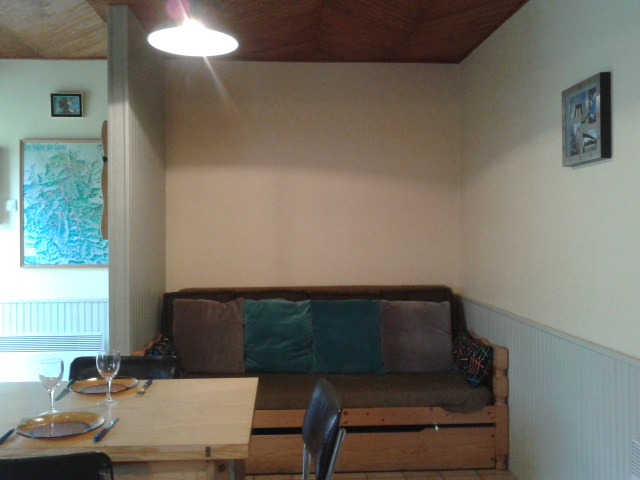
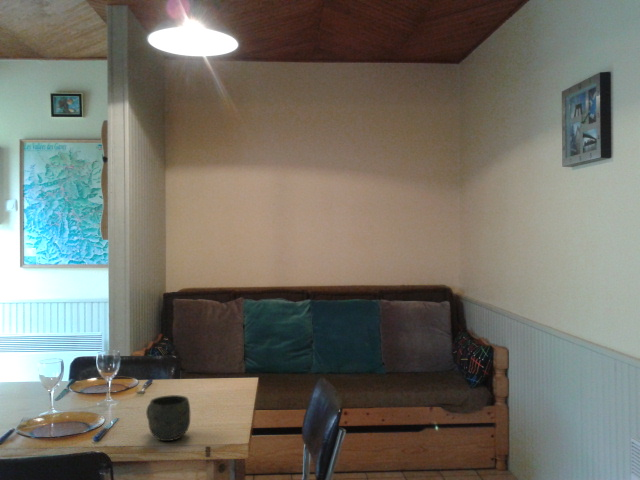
+ mug (165, 417)
